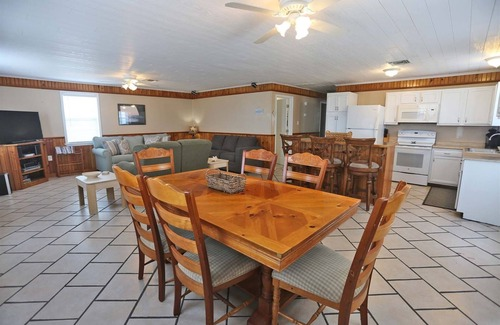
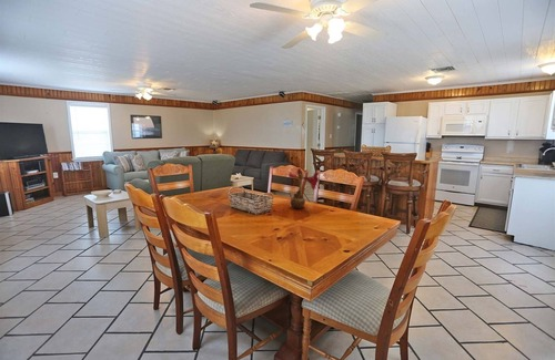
+ flower (301, 187)
